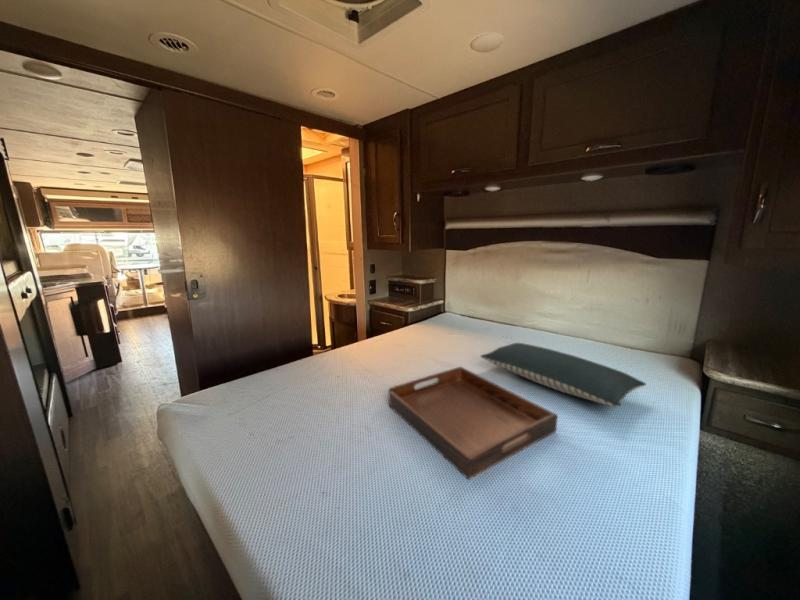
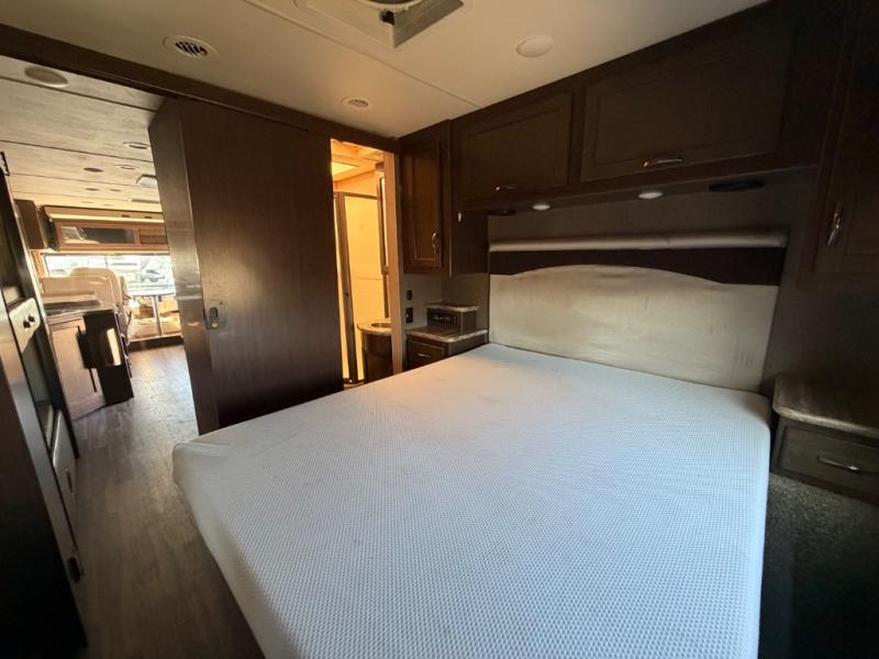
- pillow (554, 368)
- serving tray (463, 408)
